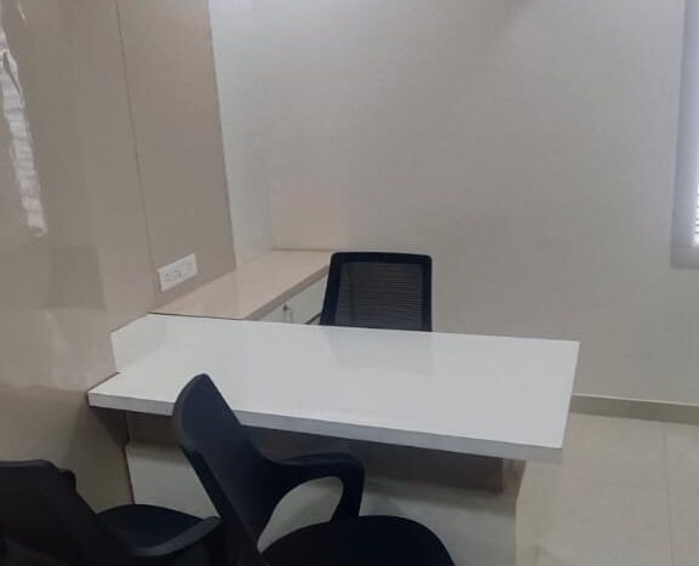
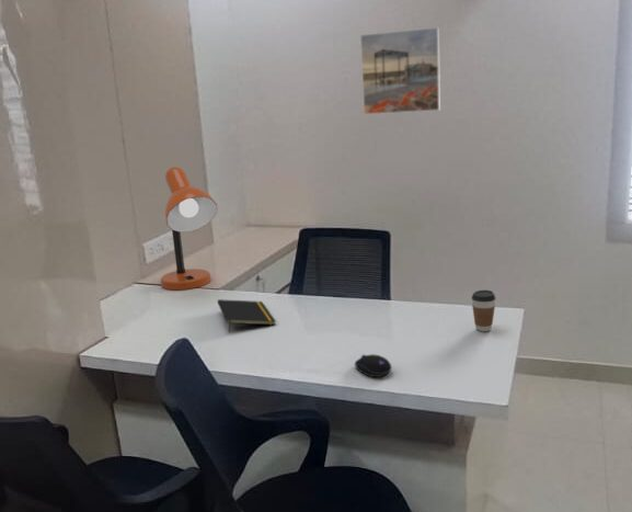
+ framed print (400, 72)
+ desk lamp (185, 228)
+ notepad (245, 311)
+ coffee cup (483, 310)
+ computer mouse (372, 363)
